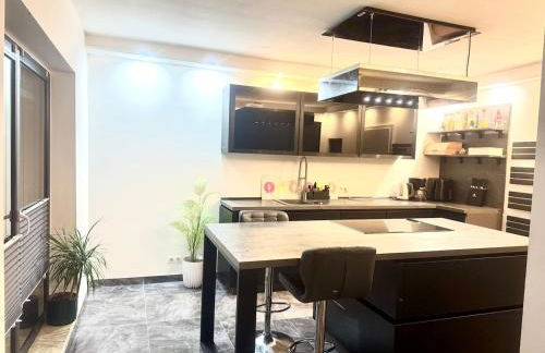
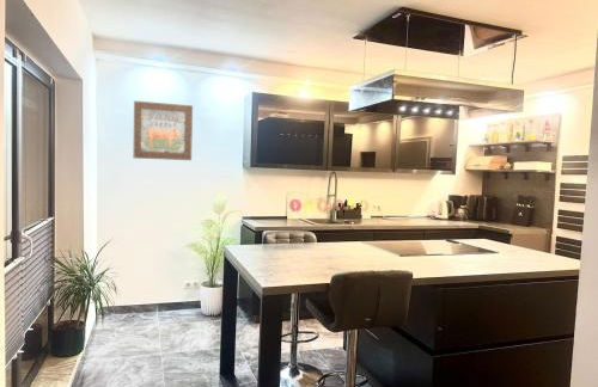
+ wall art (163, 131)
